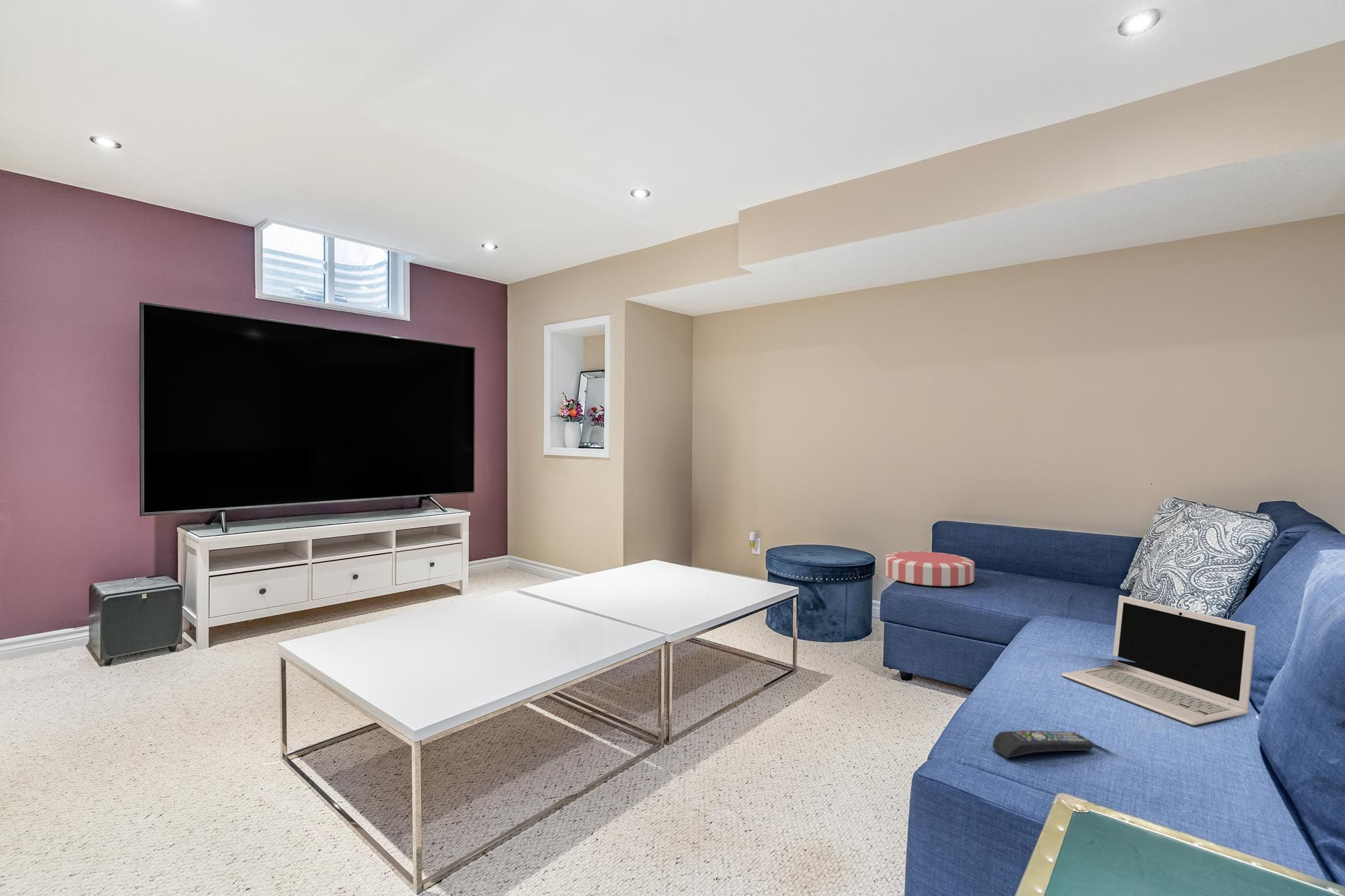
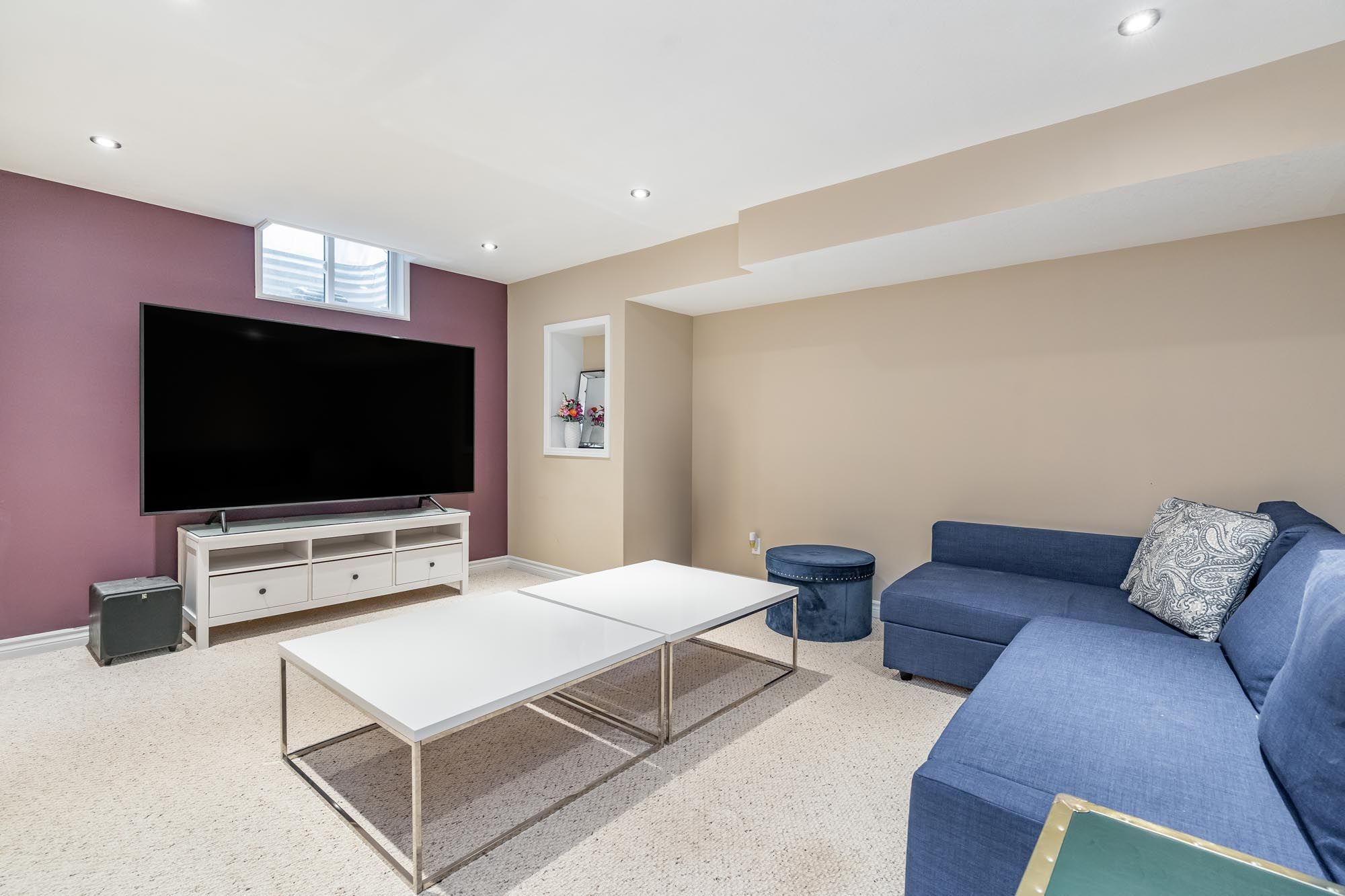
- laptop (1151, 653)
- cushion (928, 567)
- remote control (1042, 742)
